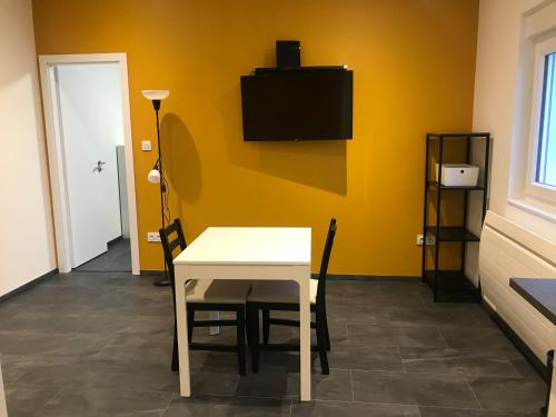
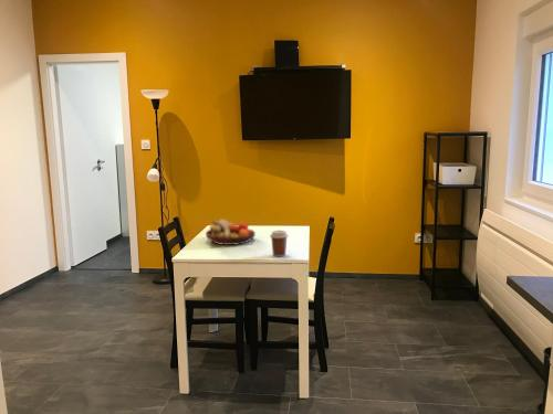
+ coffee cup (279, 243)
+ fruit bowl (230, 230)
